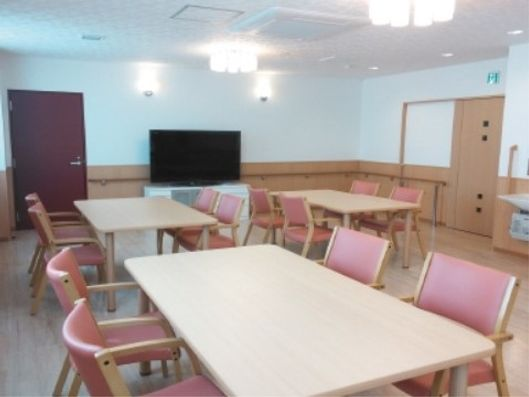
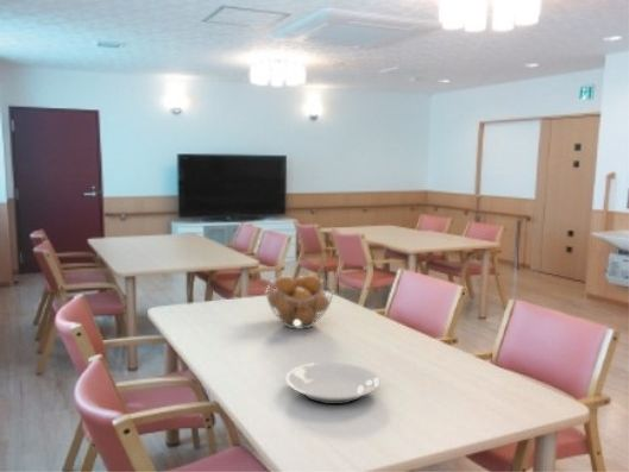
+ plate (332, 385)
+ fruit basket (298, 300)
